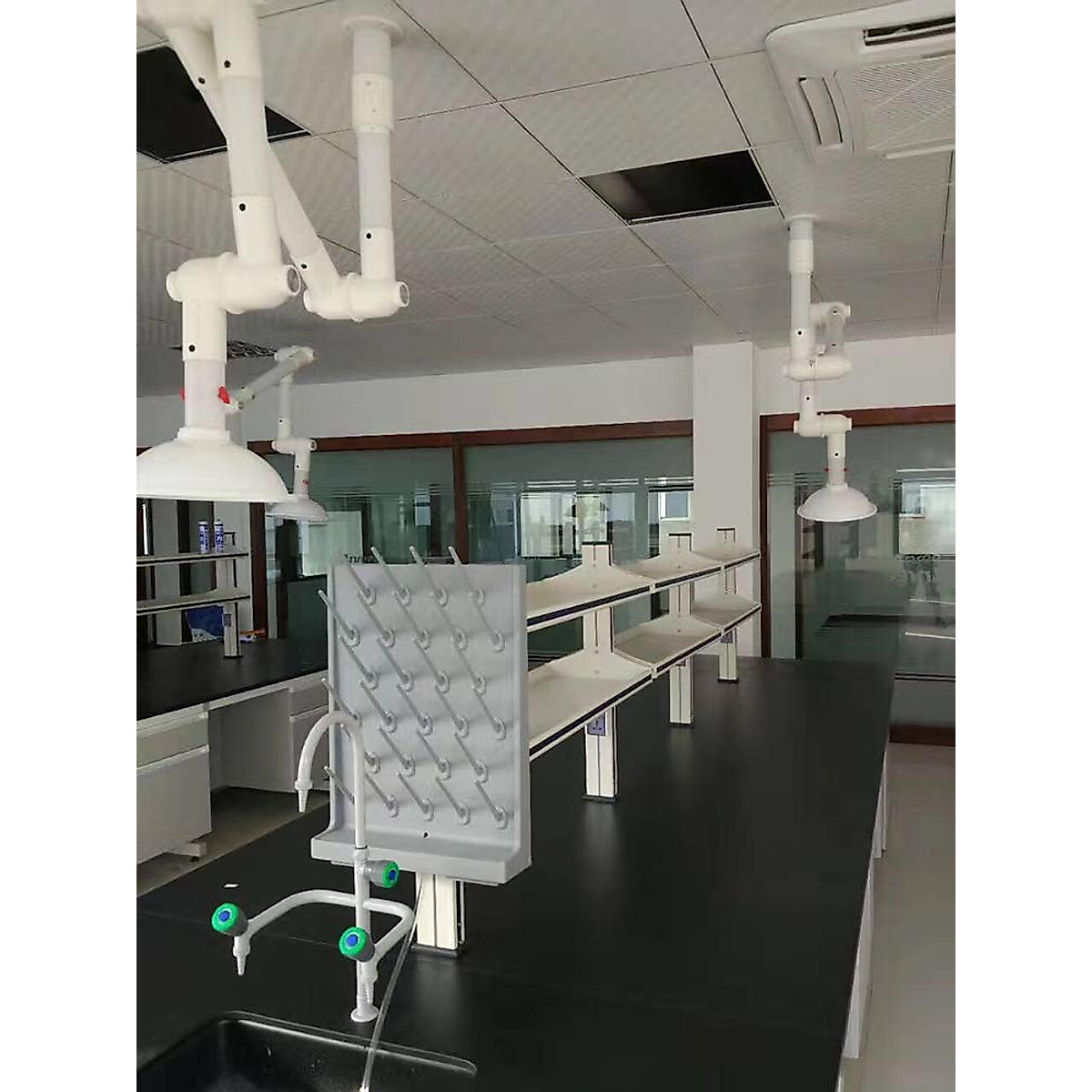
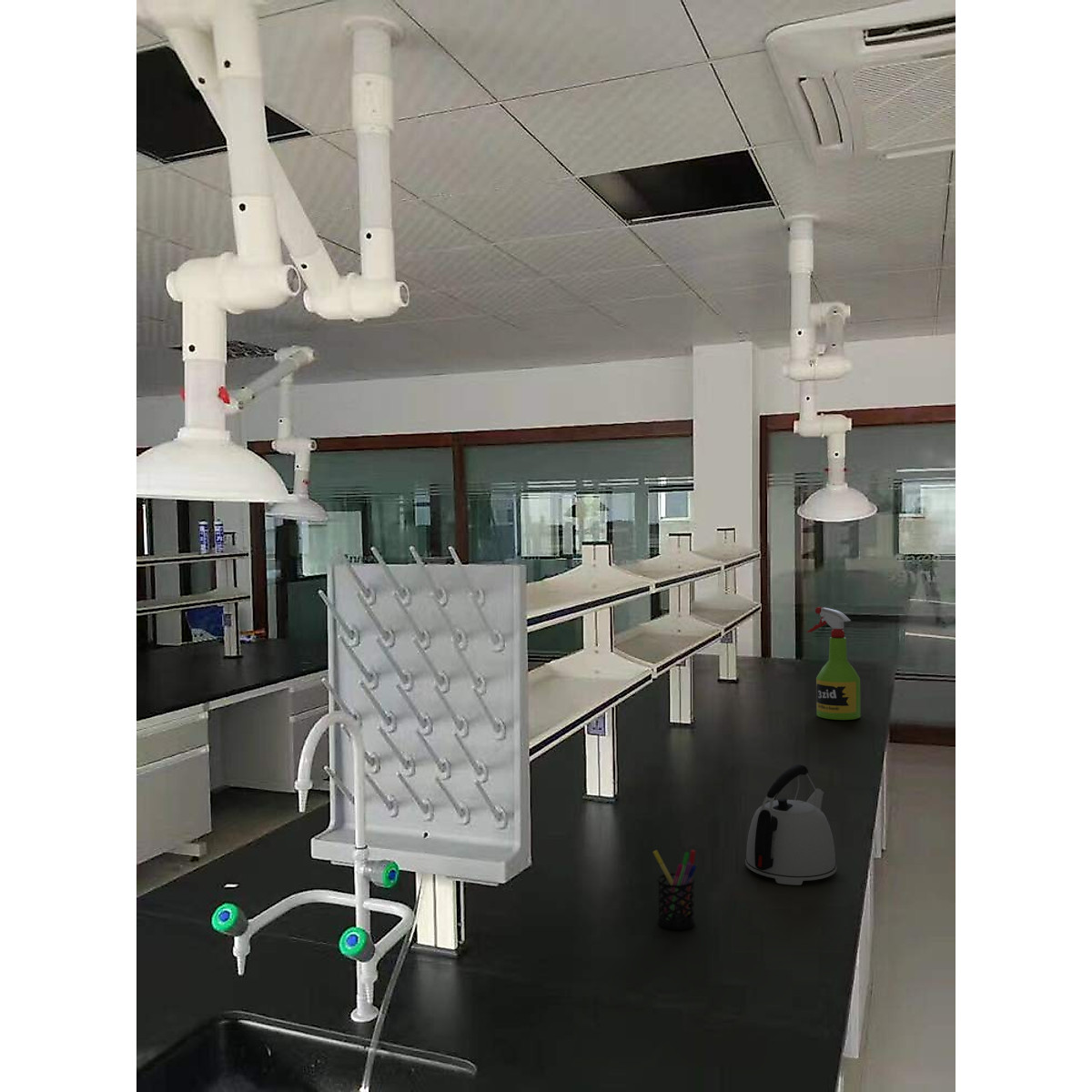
+ kettle (791, 817)
+ pen holder (680, 884)
+ spray bottle (831, 661)
